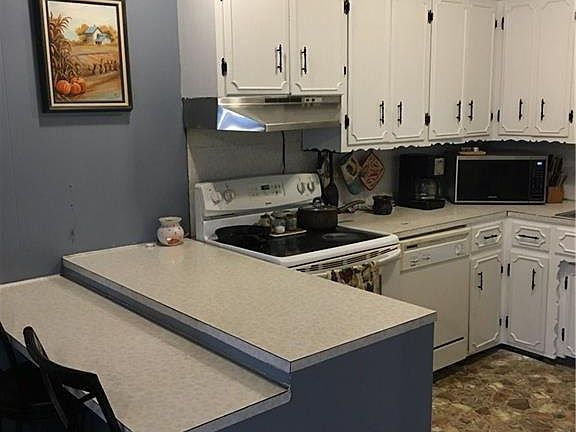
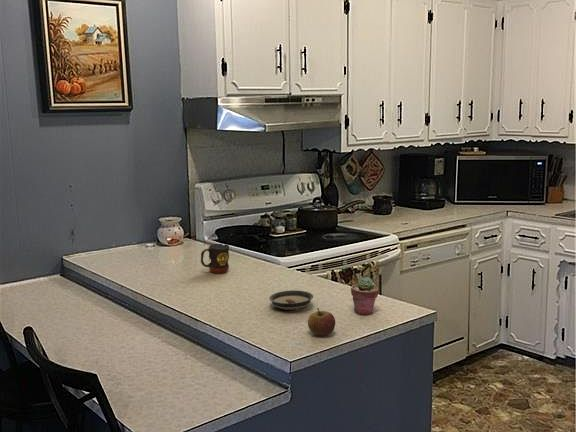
+ mug (214, 259)
+ apple (321, 321)
+ saucer (291, 301)
+ potted succulent (364, 294)
